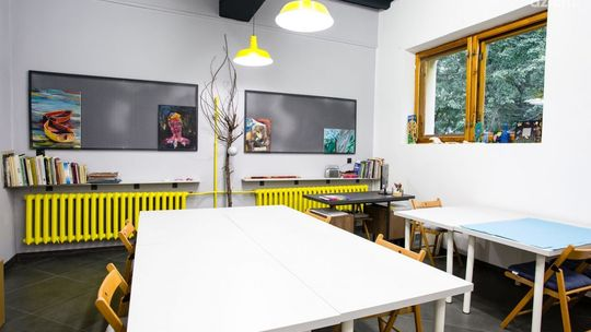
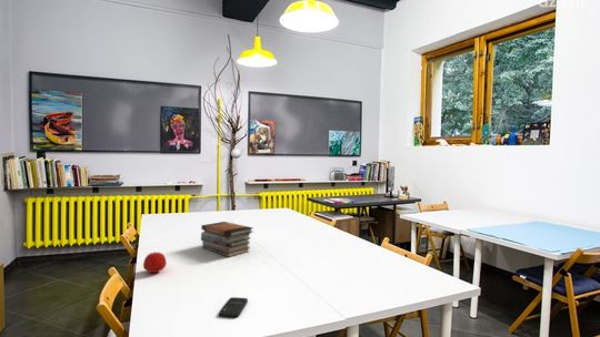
+ smartphone (233, 306)
+ apple (154, 262)
+ book stack (226, 237)
